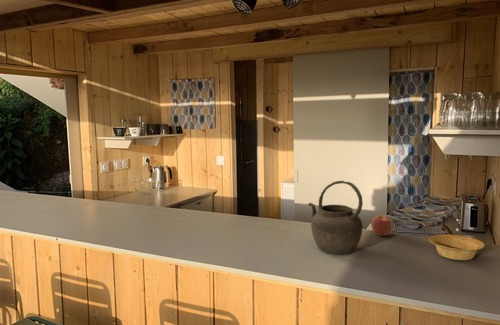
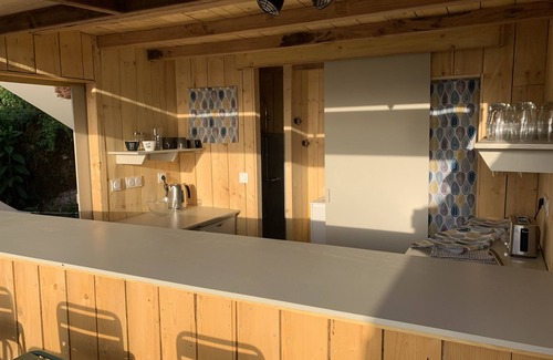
- apple (381, 225)
- bowl (455, 248)
- kettle (332, 214)
